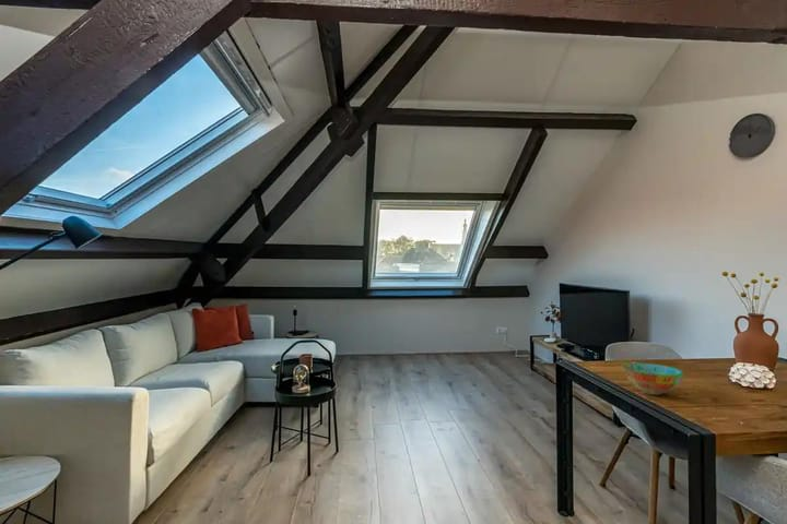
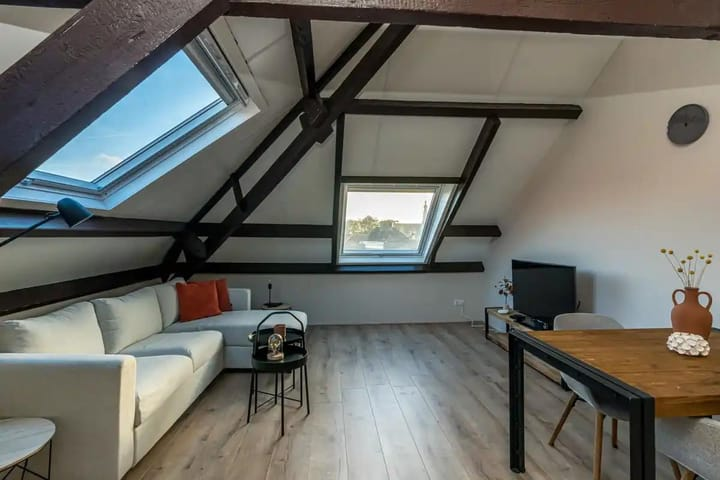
- bowl (651, 380)
